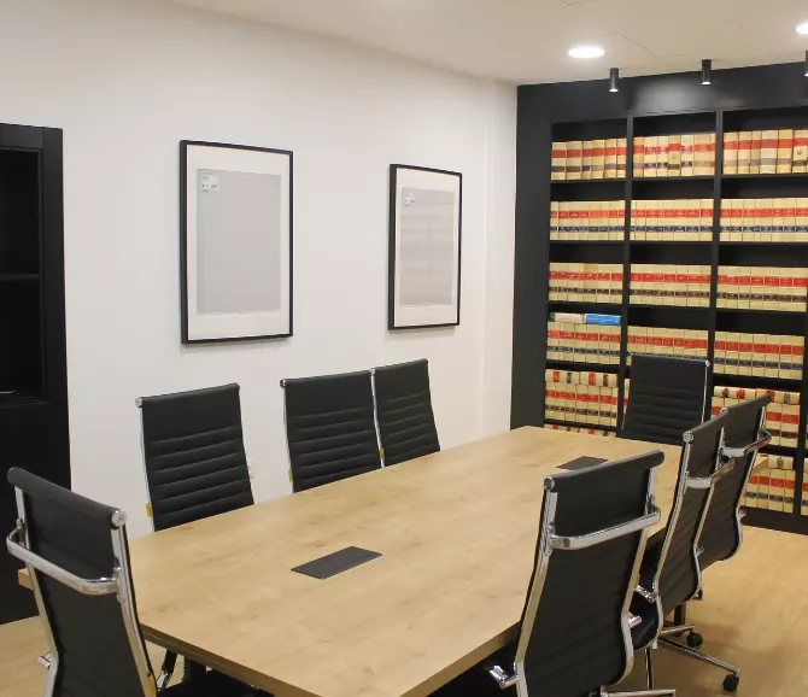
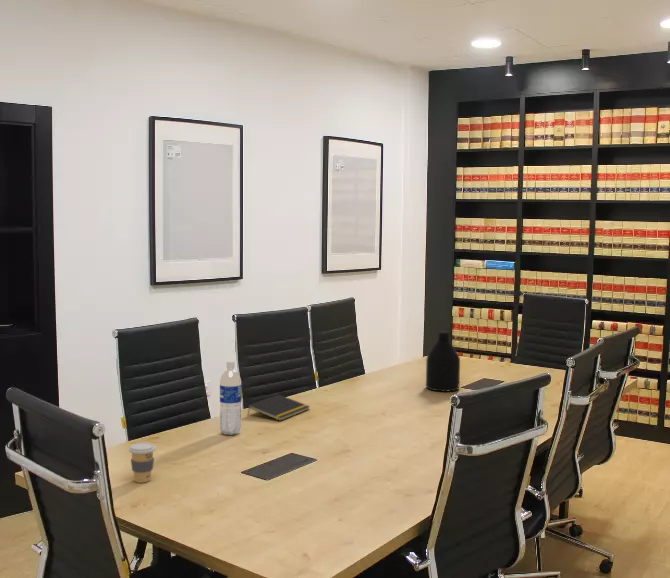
+ notepad (279, 407)
+ water bottle (230, 397)
+ coffee cup (142, 463)
+ bottle (443, 360)
